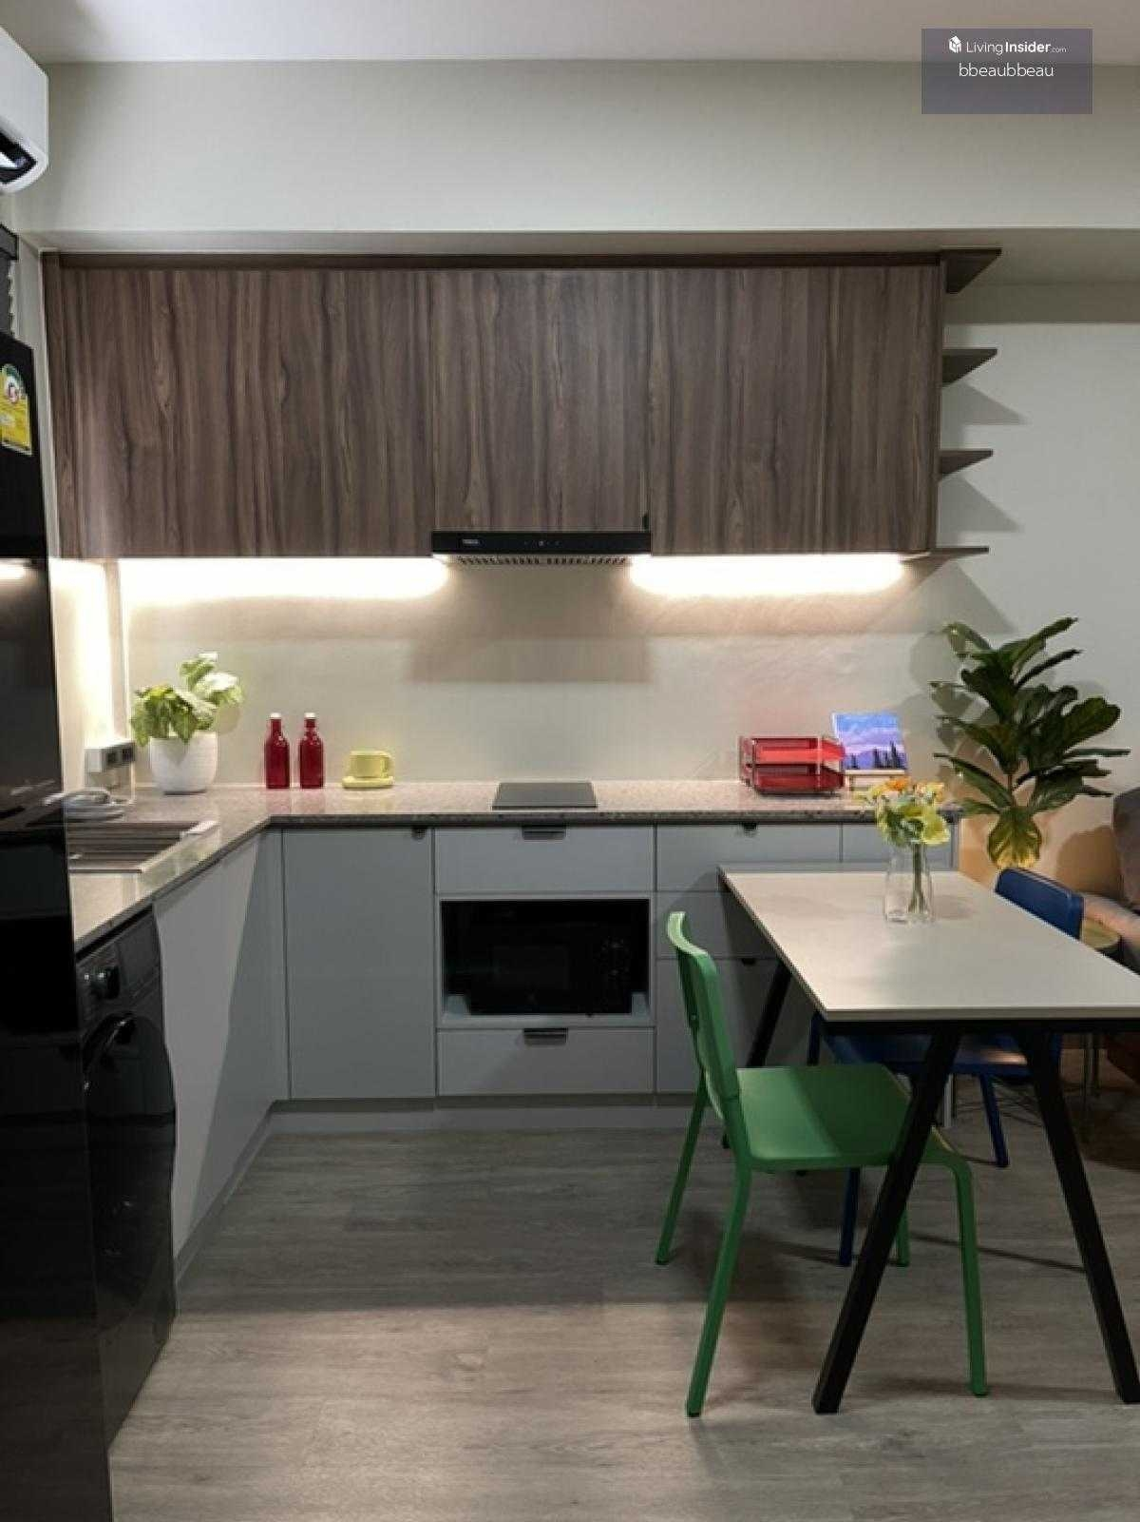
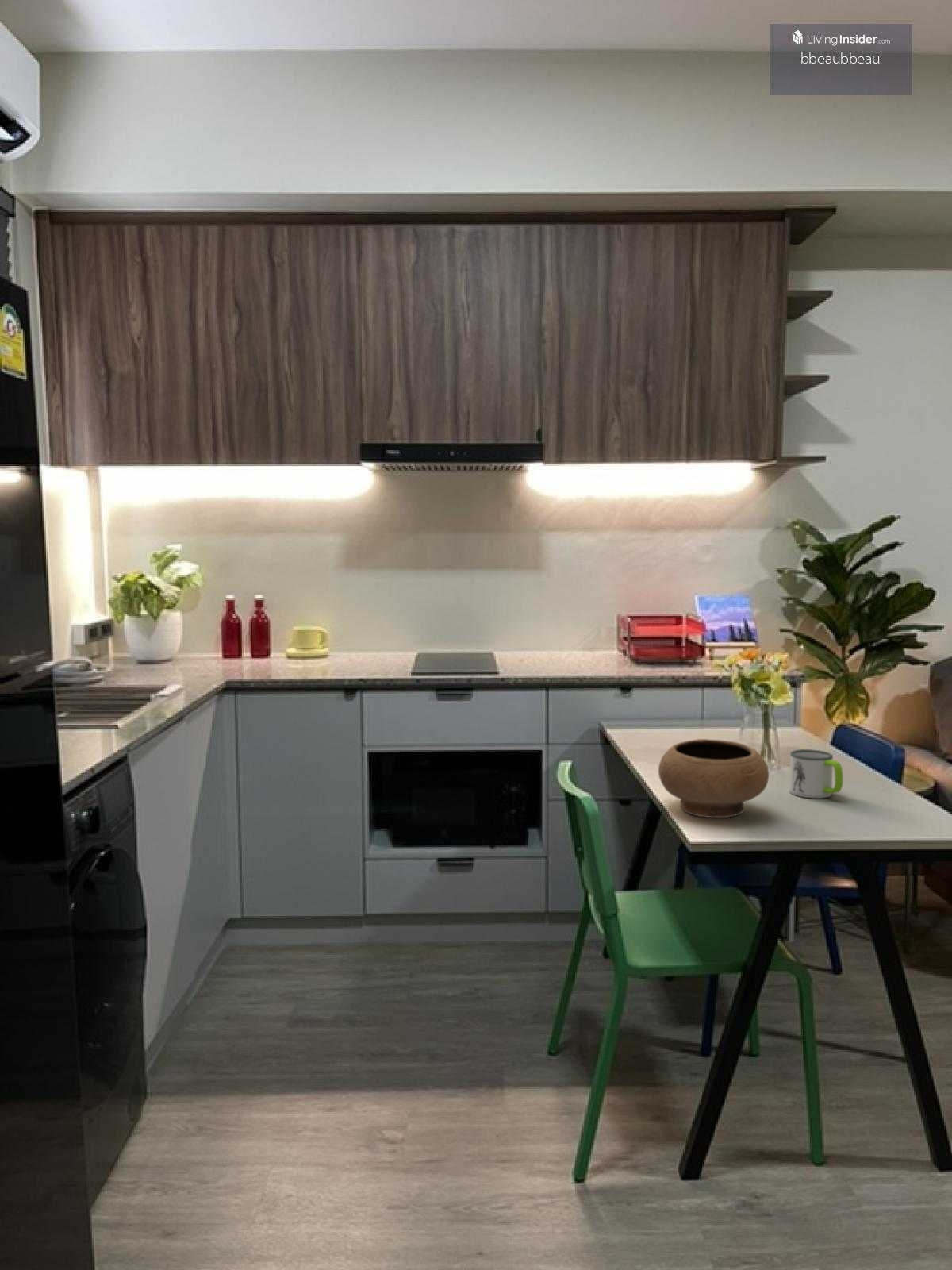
+ bowl (712, 778)
+ mug (817, 775)
